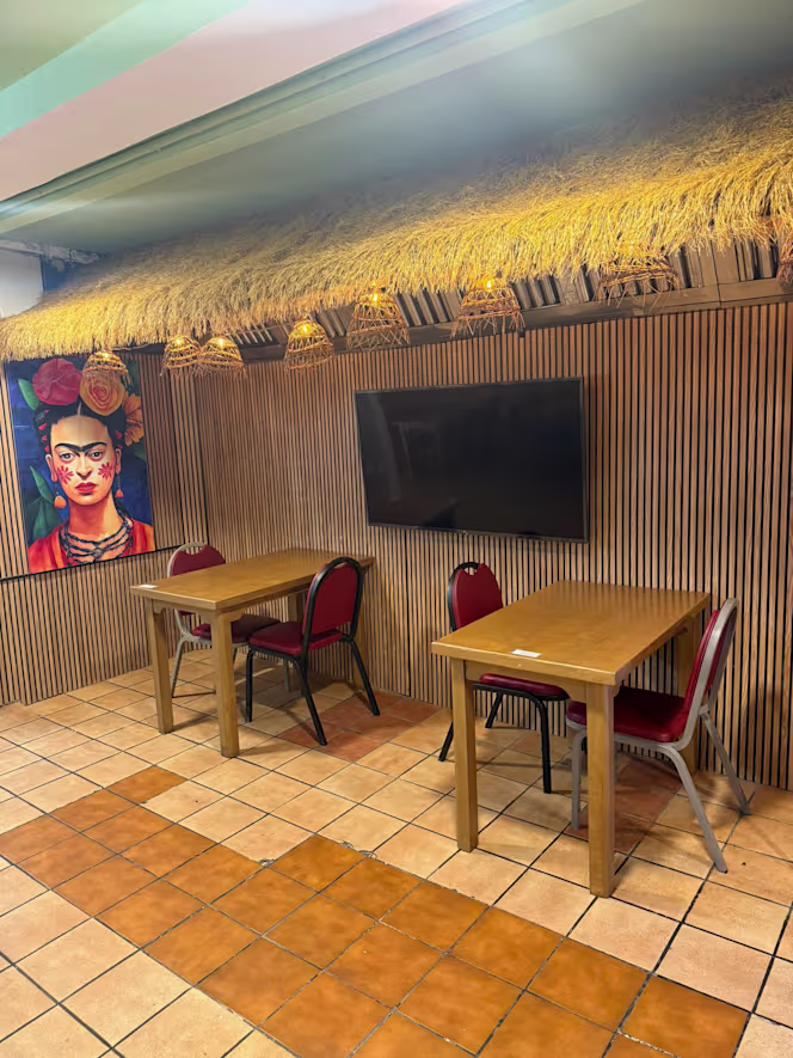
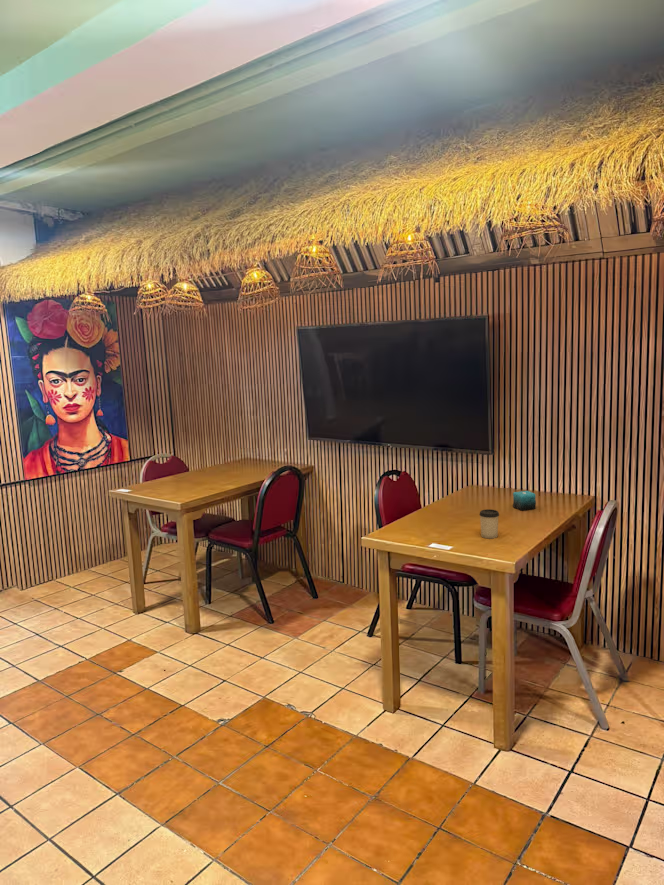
+ candle (524, 497)
+ cup (489, 523)
